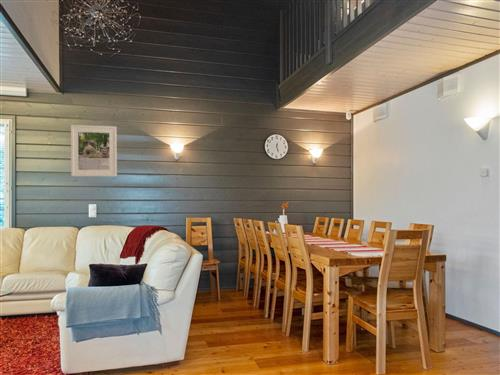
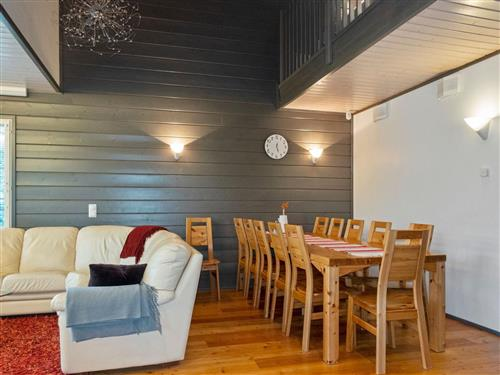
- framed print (94, 151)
